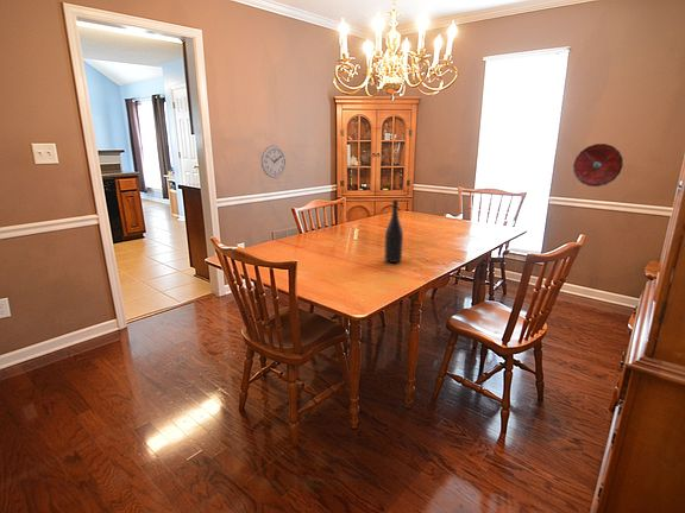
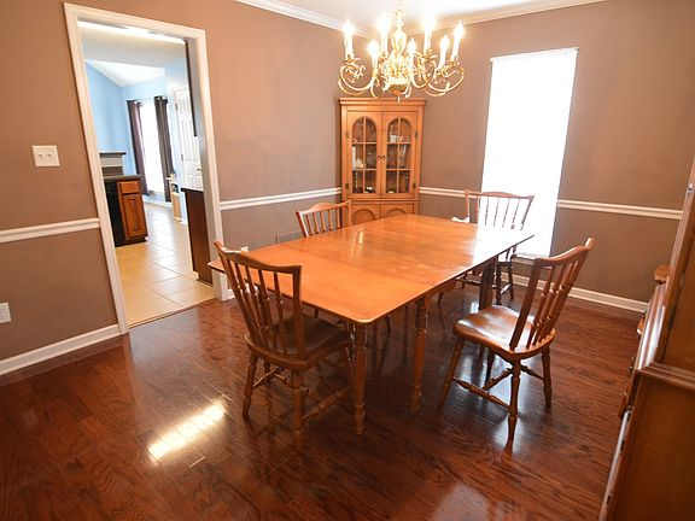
- wine bottle (394, 230)
- wall clock (274, 162)
- round shield (597, 165)
